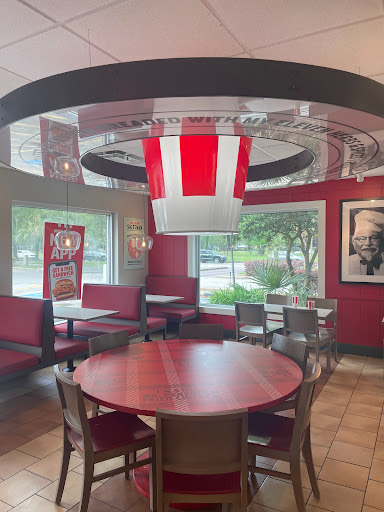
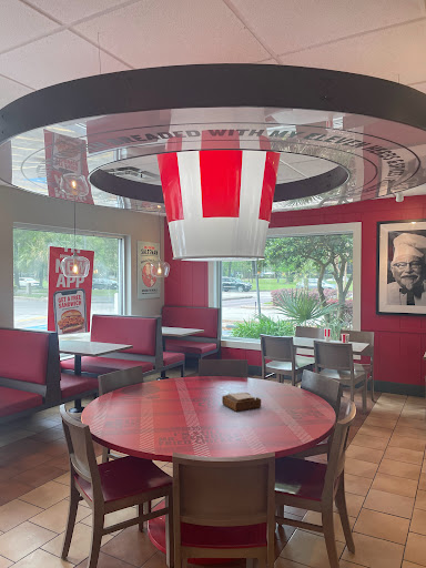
+ napkin holder (241, 399)
